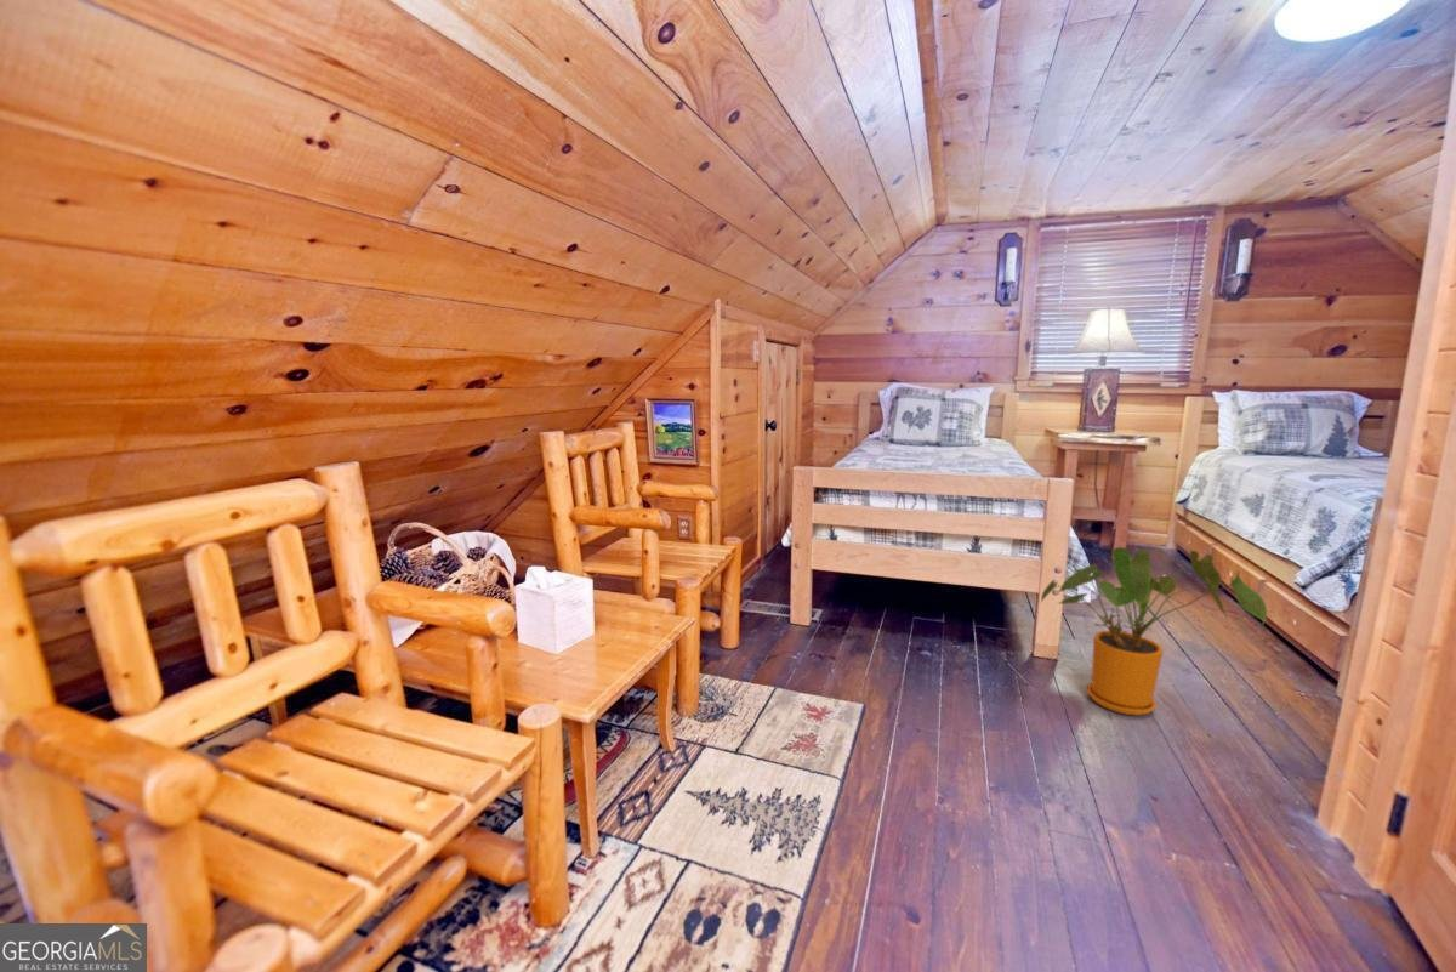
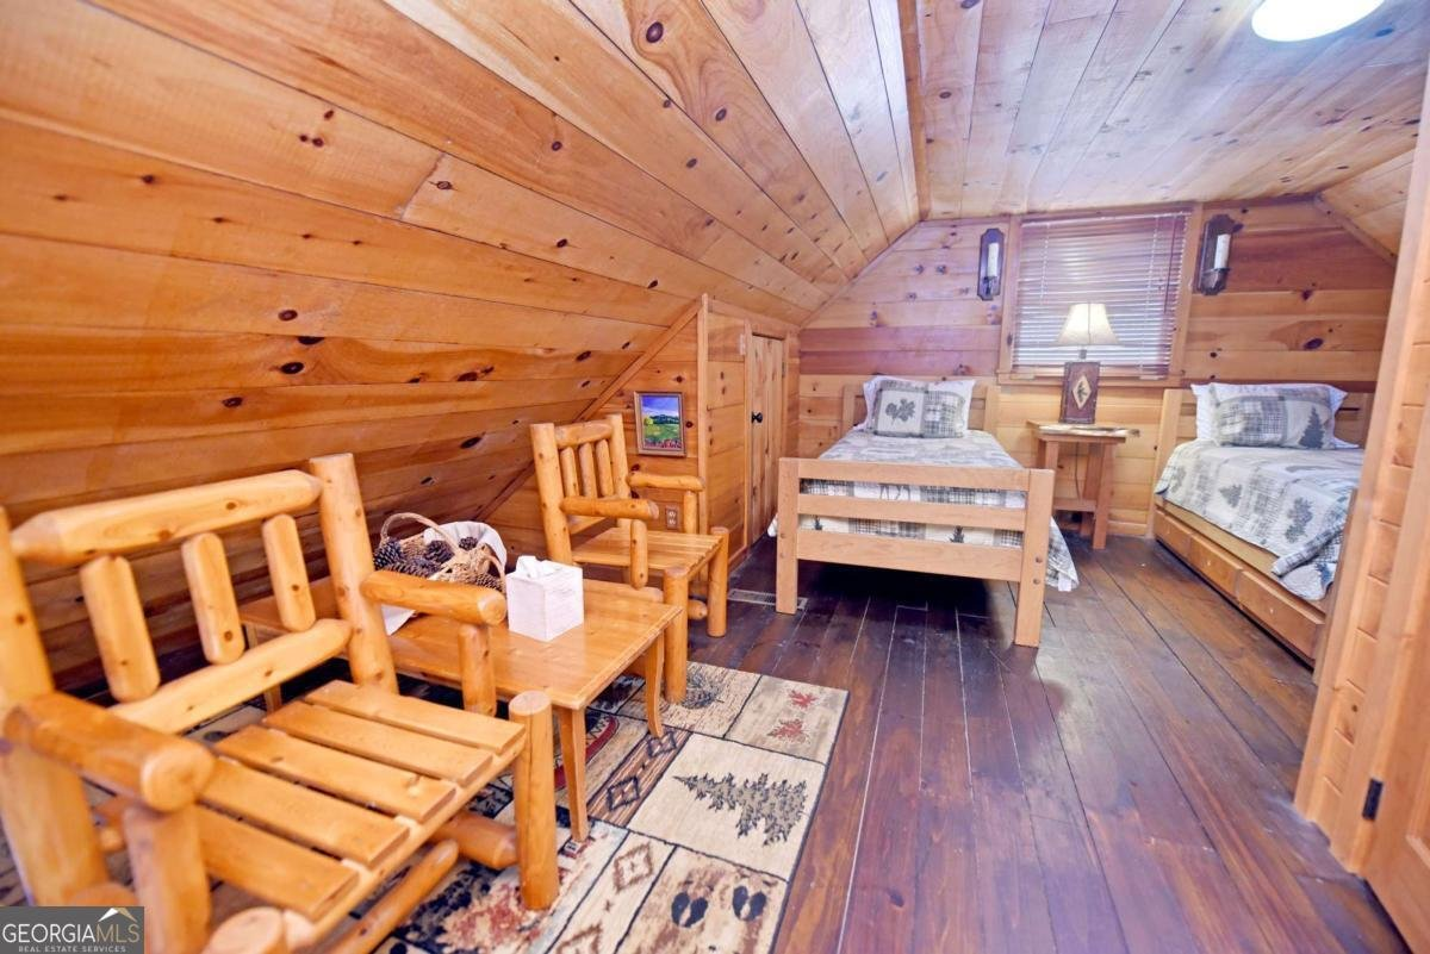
- house plant (1133, 625)
